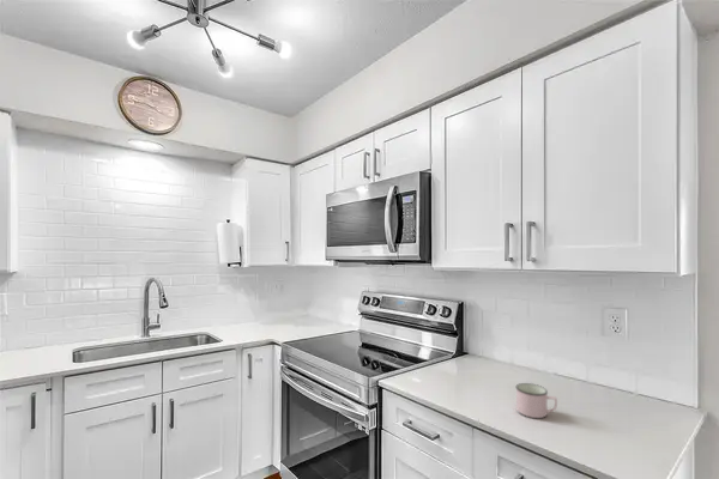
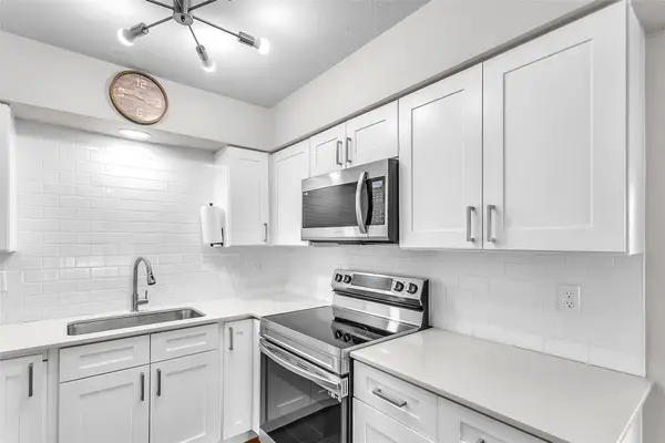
- mug (536, 401)
